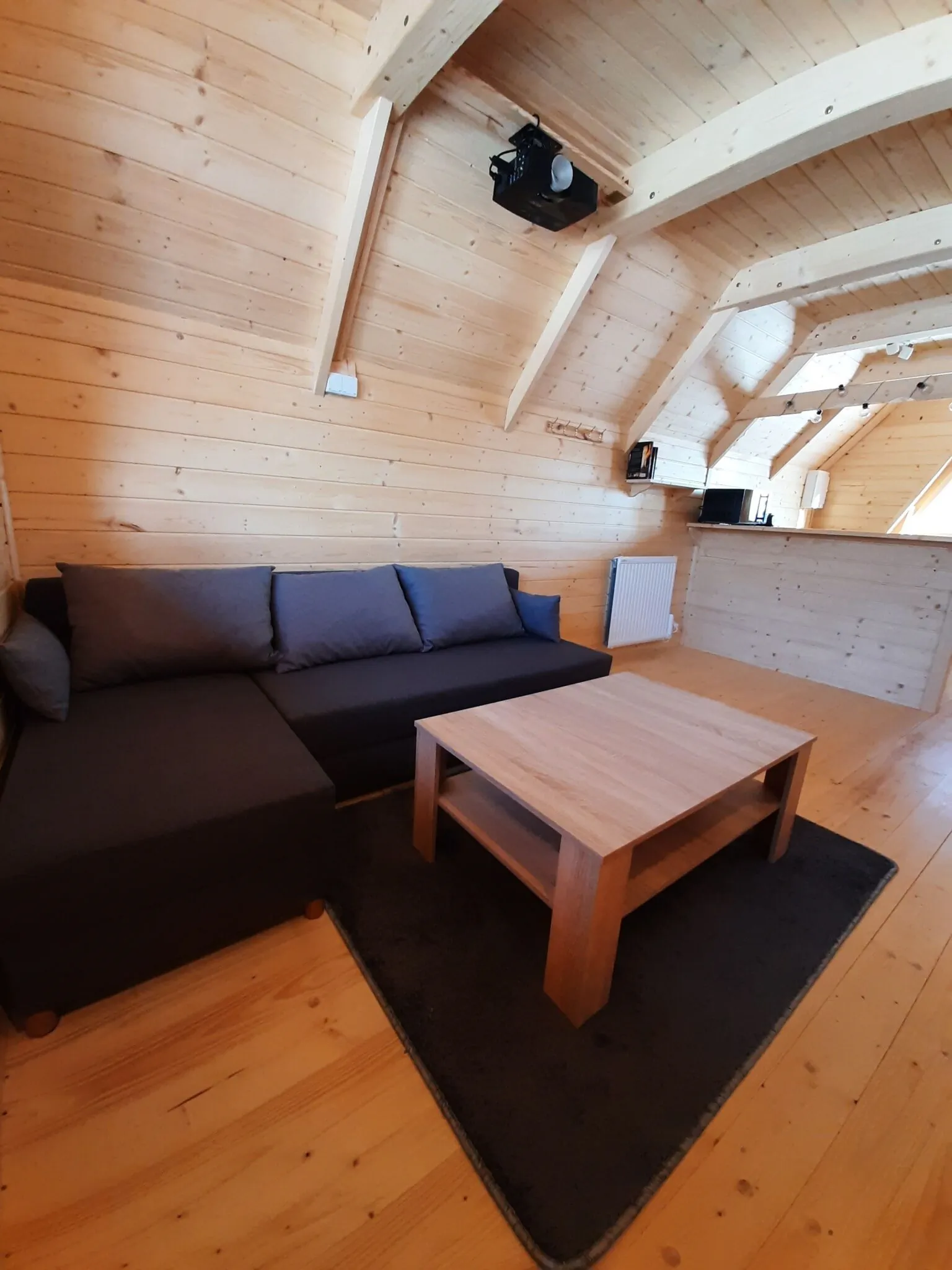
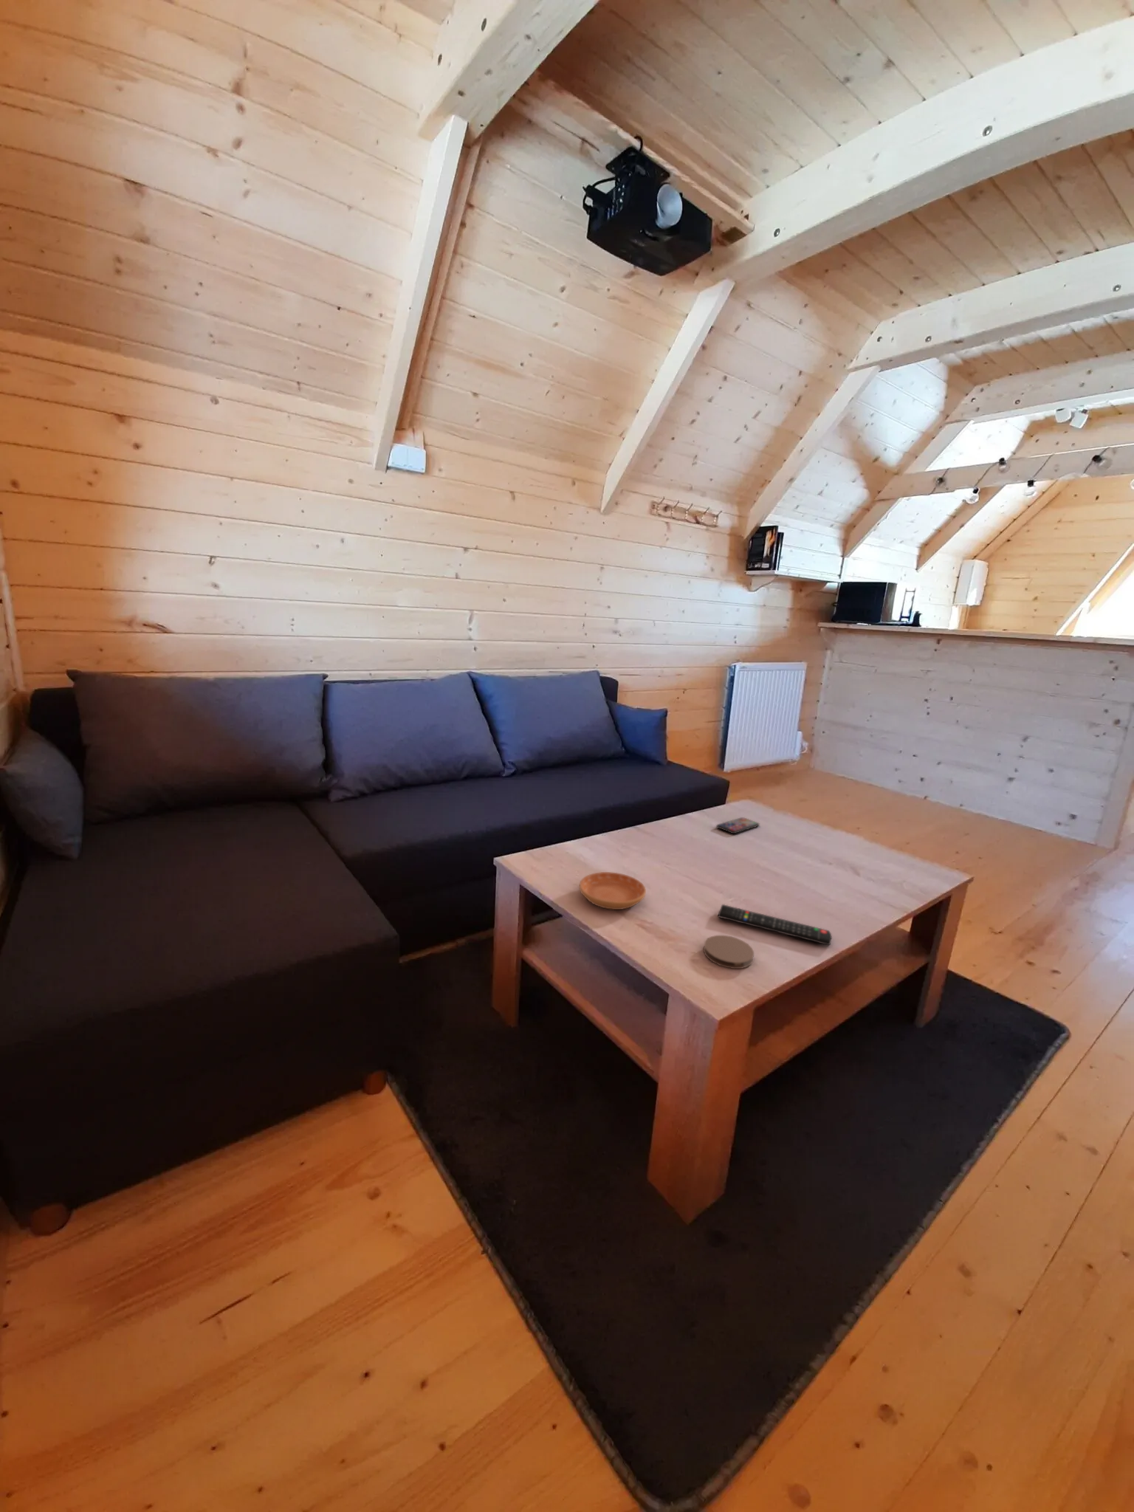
+ smartphone (737, 825)
+ remote control (774, 925)
+ coaster (728, 951)
+ saucer (612, 891)
